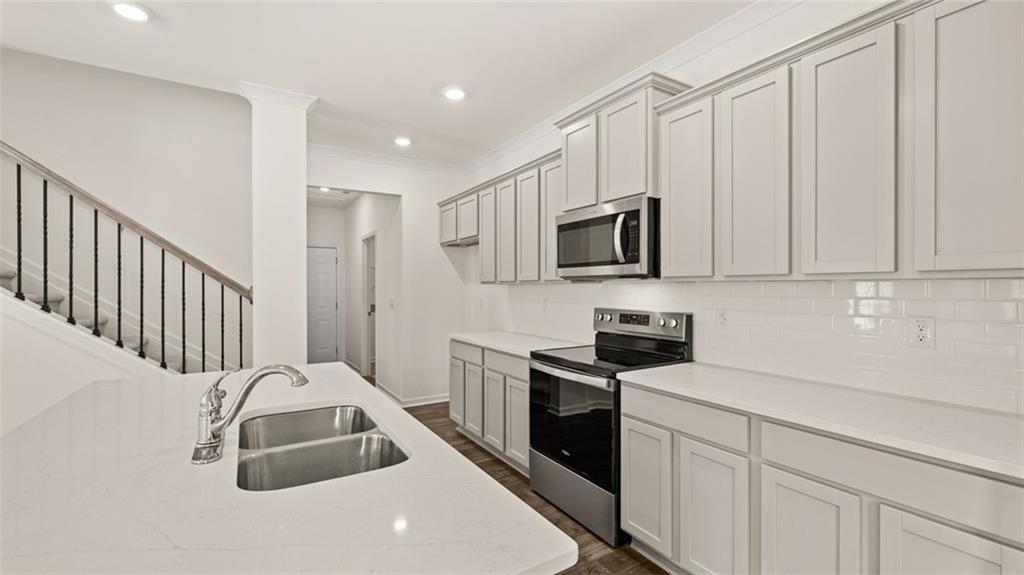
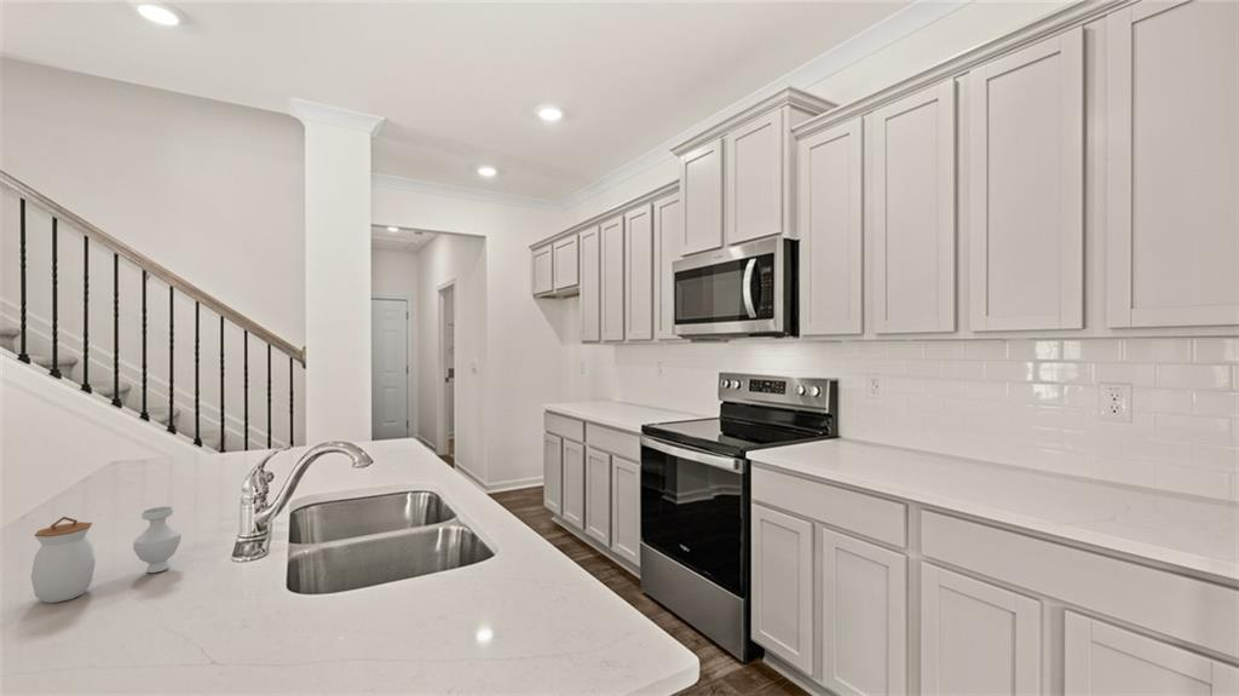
+ jar (93, 551)
